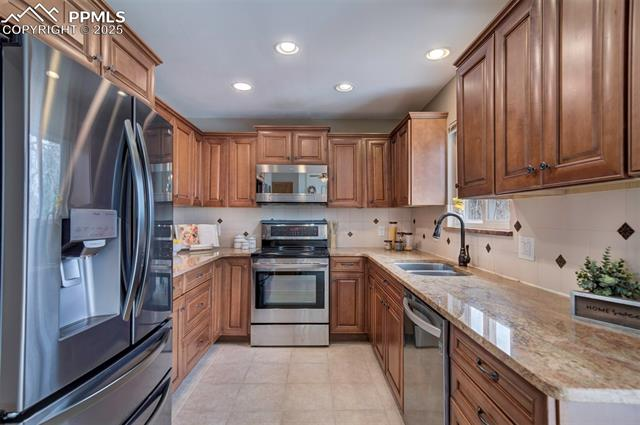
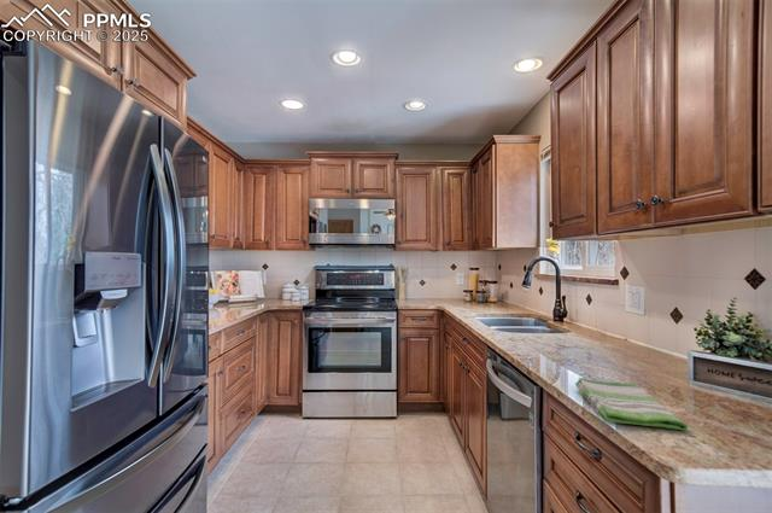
+ dish towel (624, 400)
